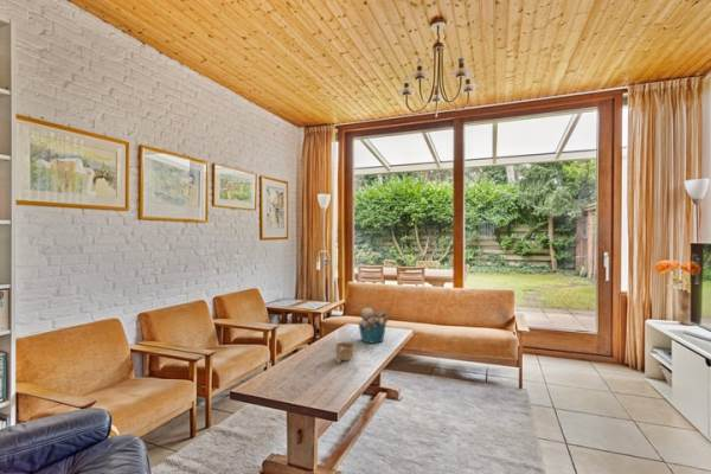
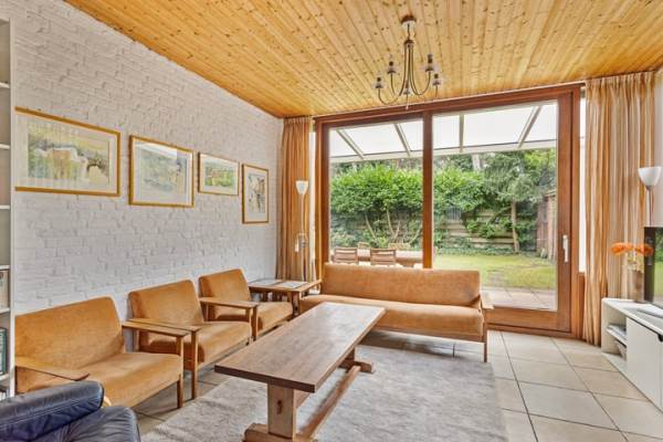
- cup (342, 352)
- bucket (372, 324)
